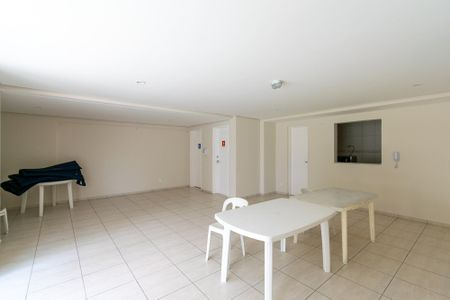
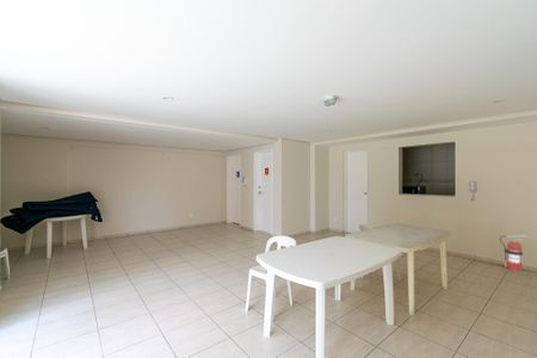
+ fire extinguisher (513, 251)
